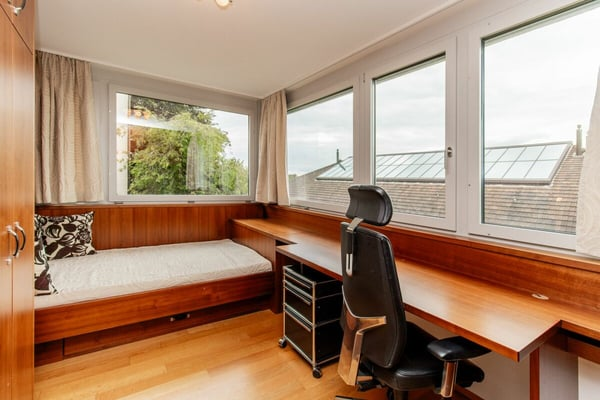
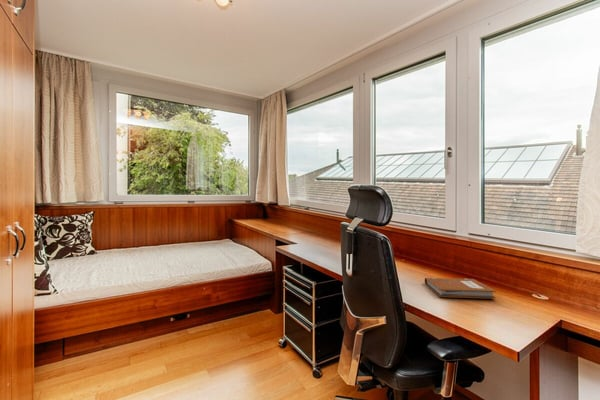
+ notebook (458, 287)
